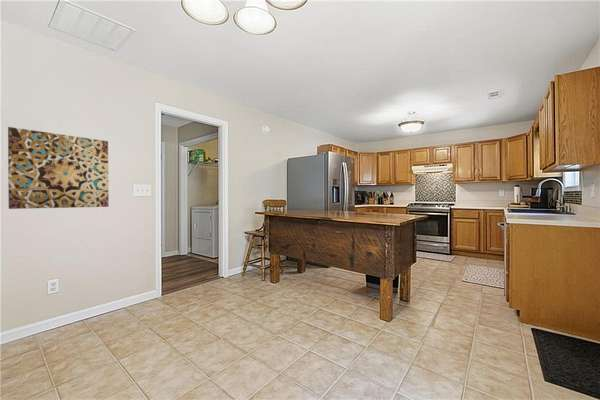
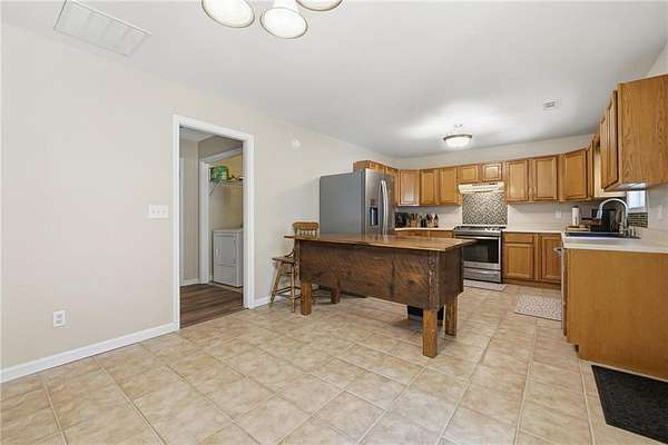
- wall art (63, 171)
